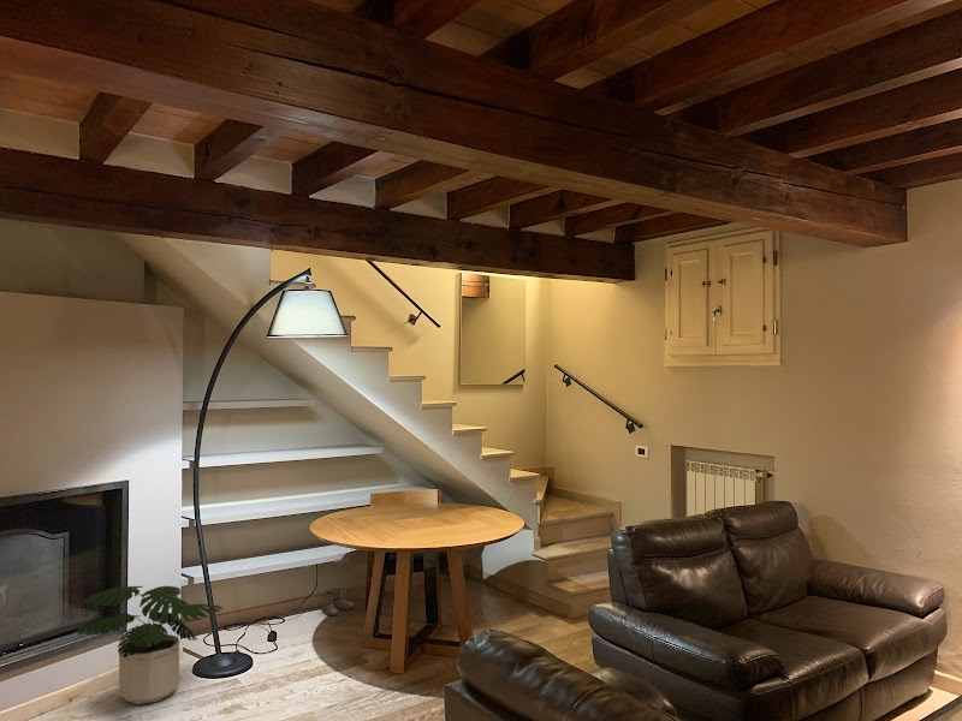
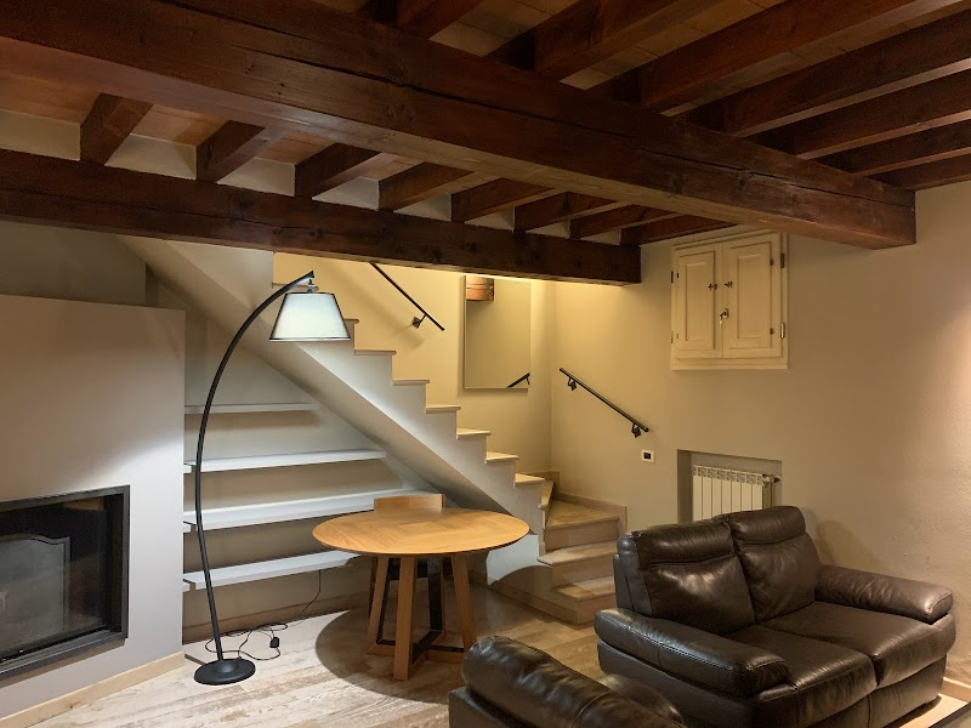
- boots (335, 601)
- potted plant (154, 640)
